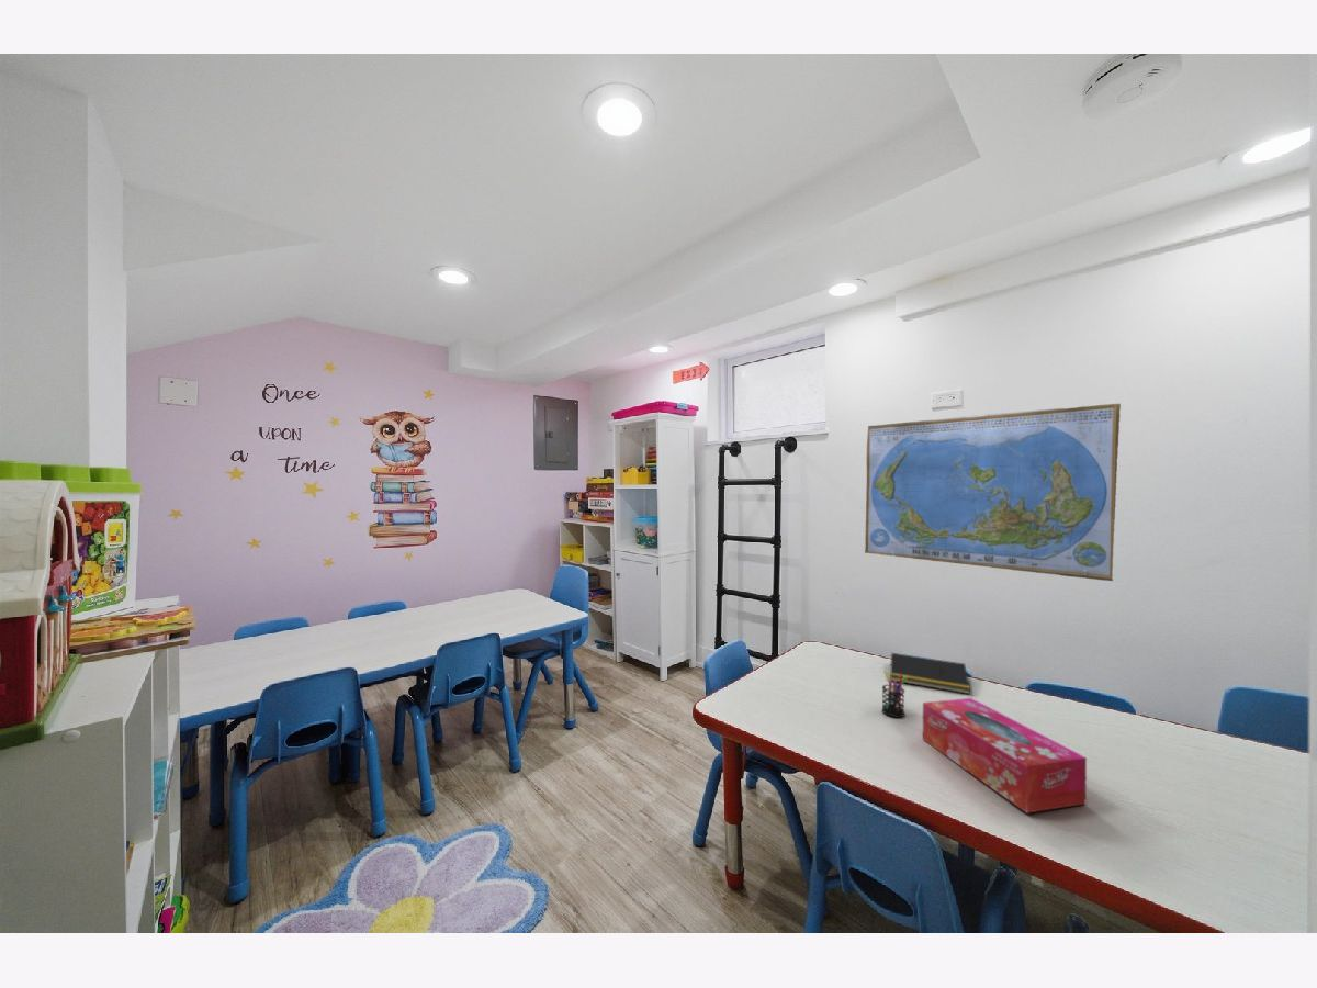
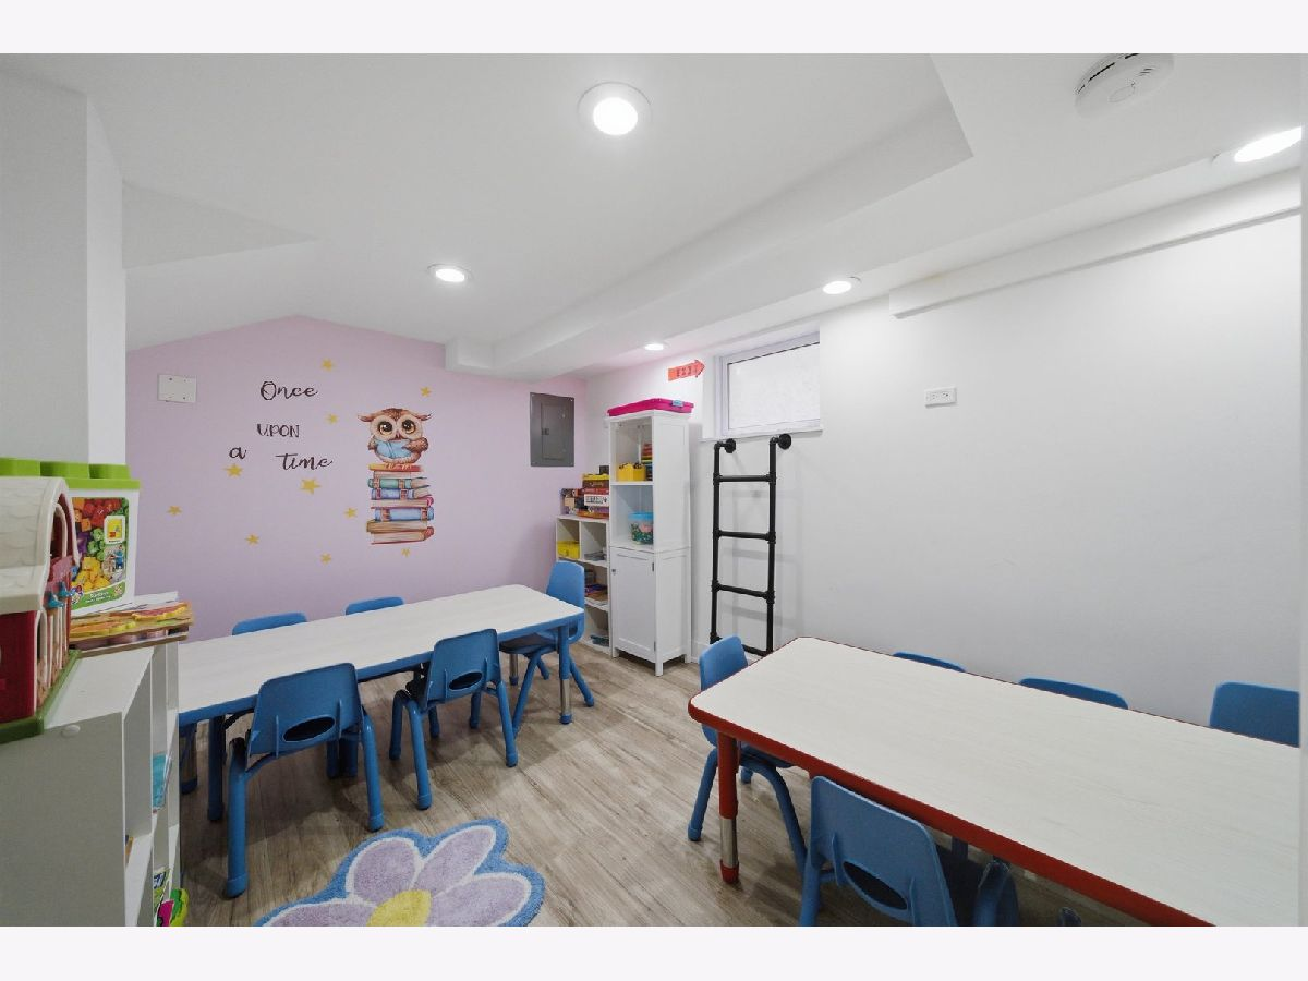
- notepad (927, 672)
- world map (971, 491)
- tissue box (994, 746)
- pen holder (896, 692)
